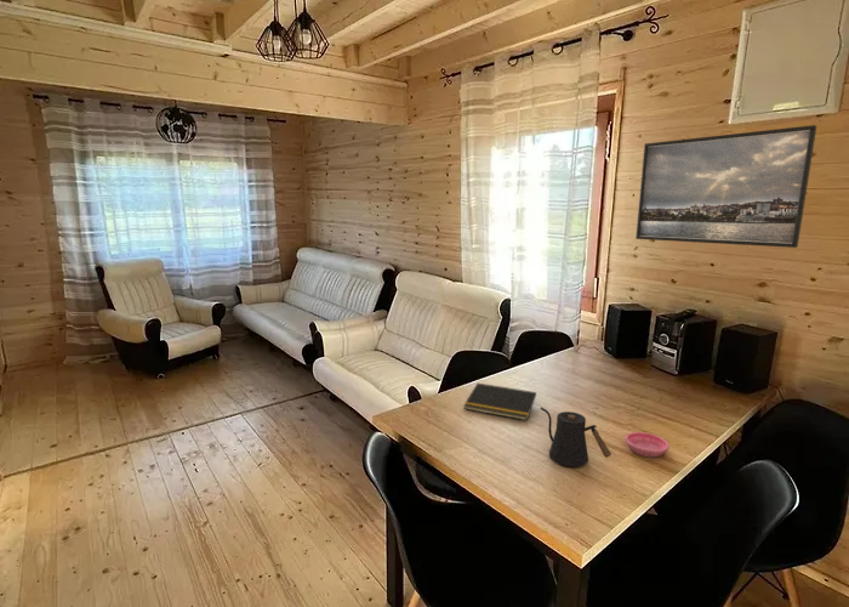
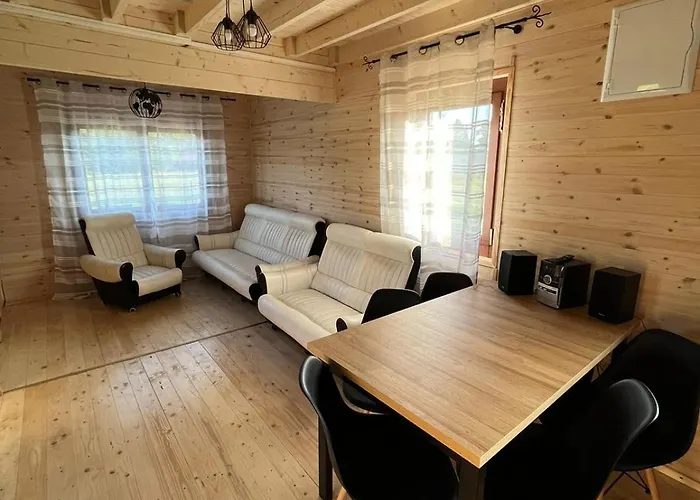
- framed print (713, 189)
- notepad (500, 399)
- saucer (646, 444)
- kettle (571, 437)
